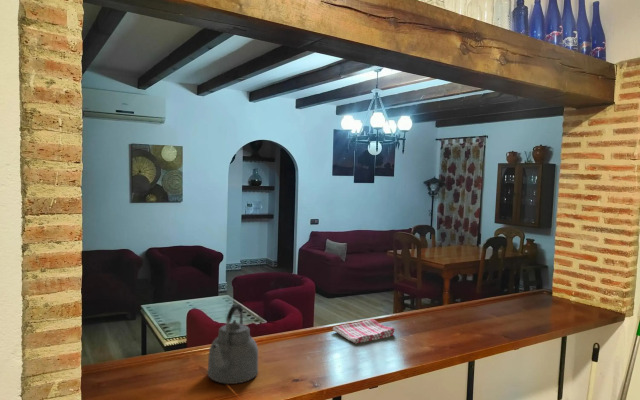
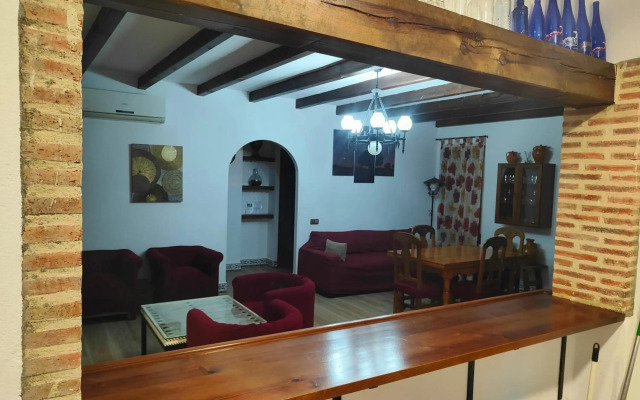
- kettle (229, 343)
- dish towel (363, 329)
